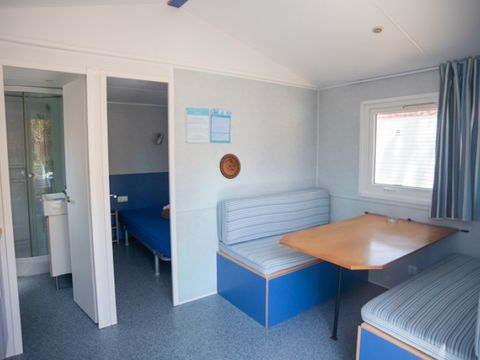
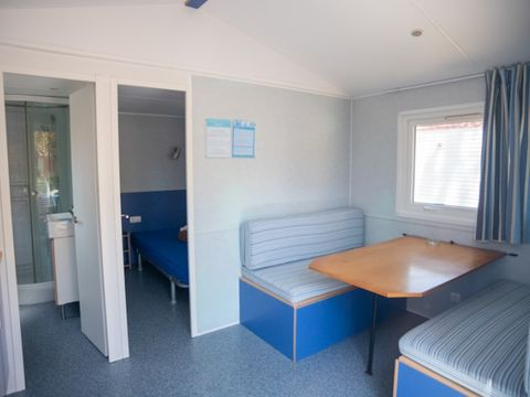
- decorative plate (230, 166)
